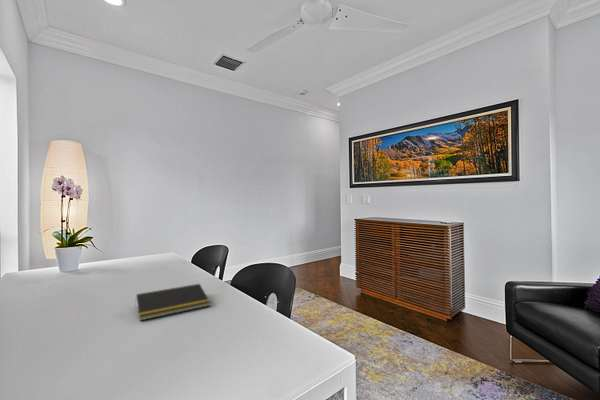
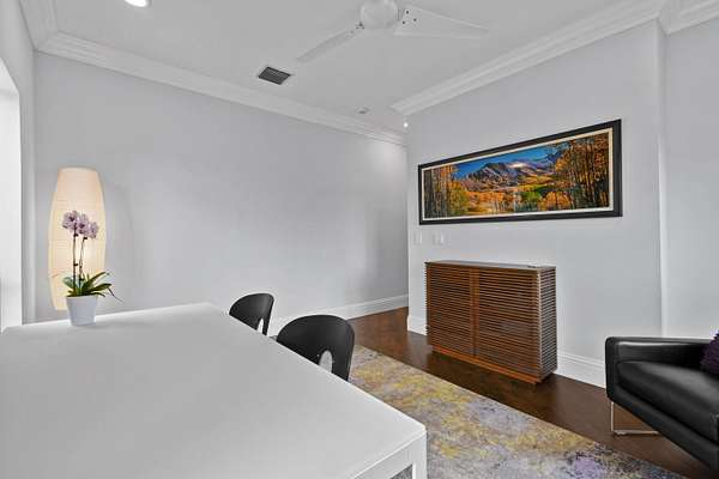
- notepad (173, 299)
